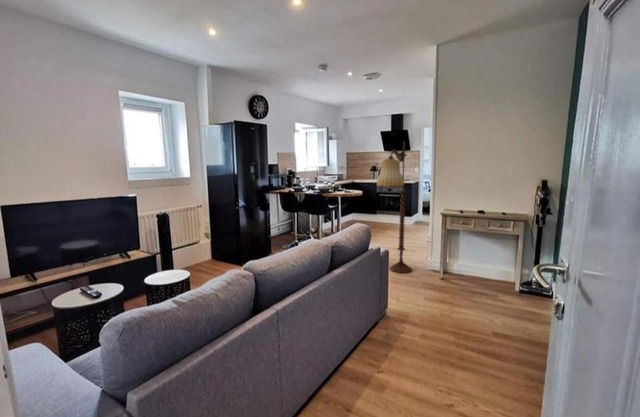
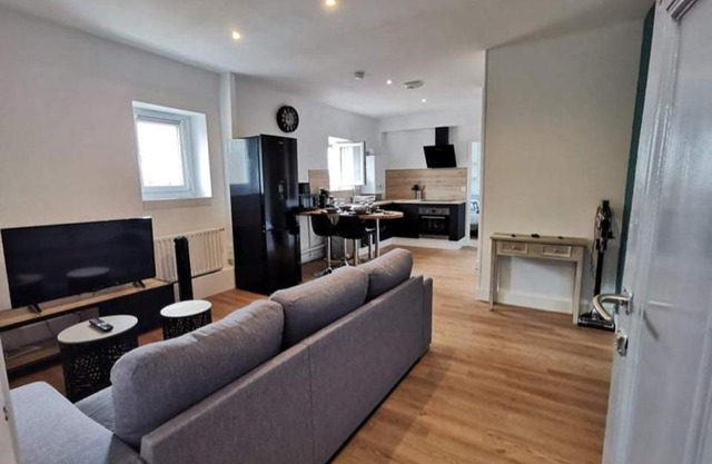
- floor lamp (400, 209)
